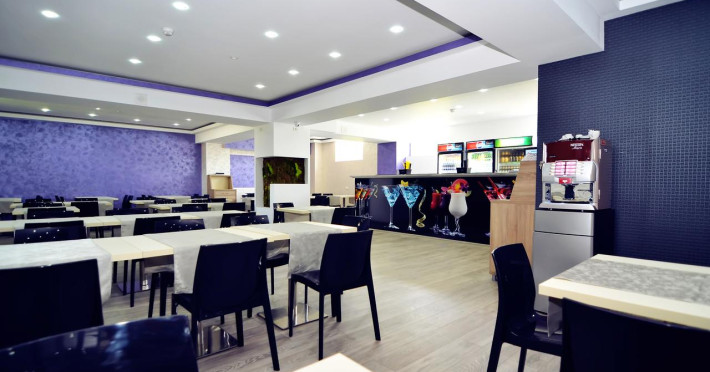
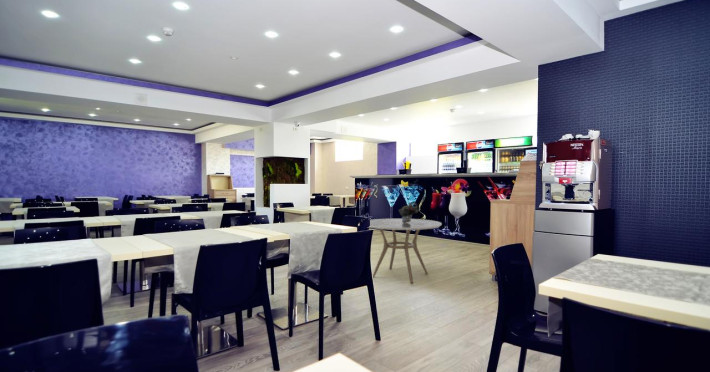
+ dining table (400, 248)
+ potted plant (407, 212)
